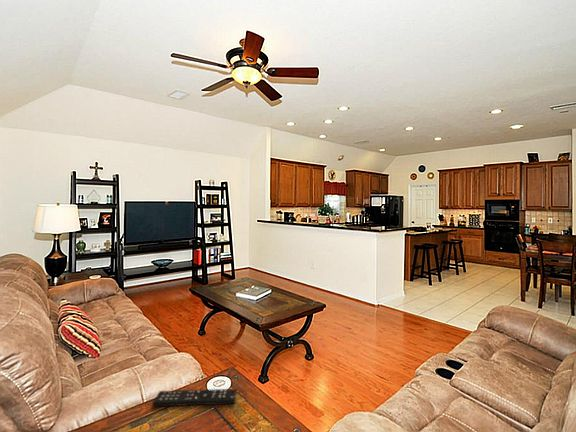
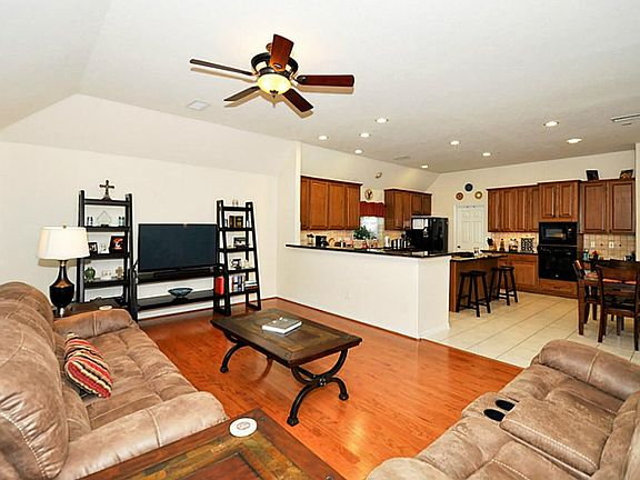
- remote control (196, 396)
